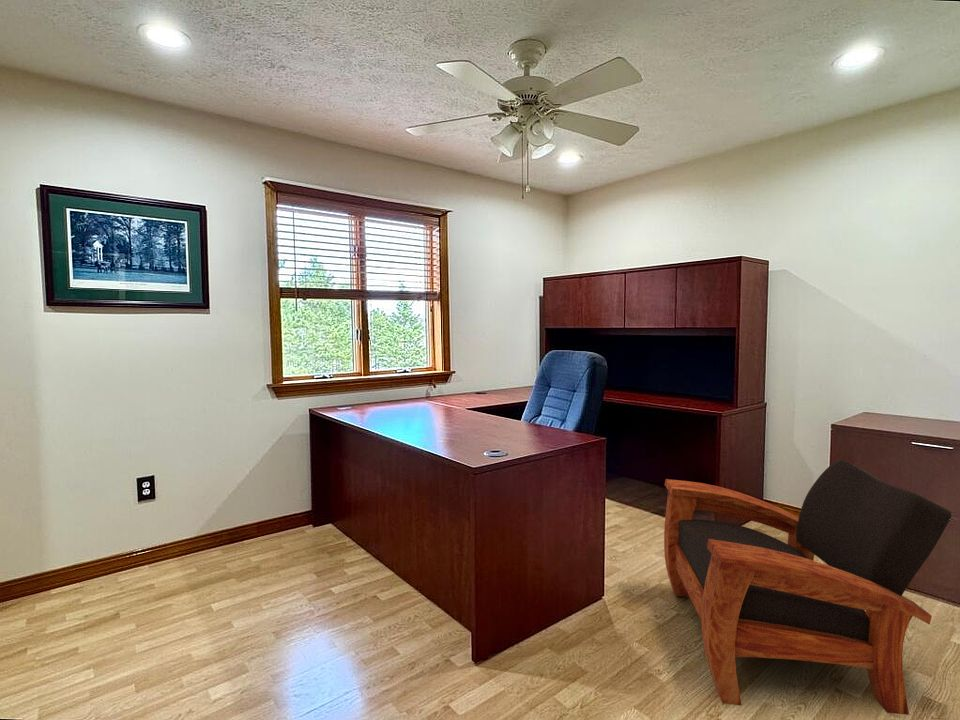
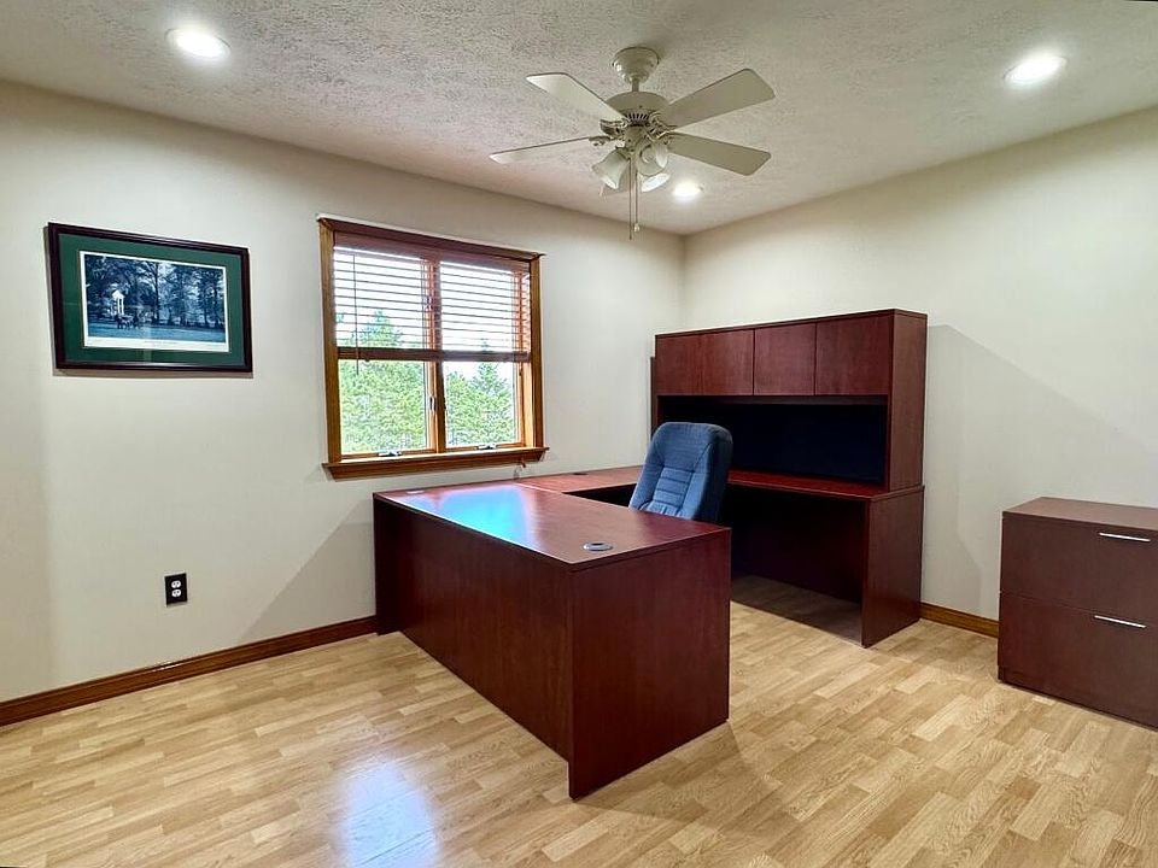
- armchair (787, 558)
